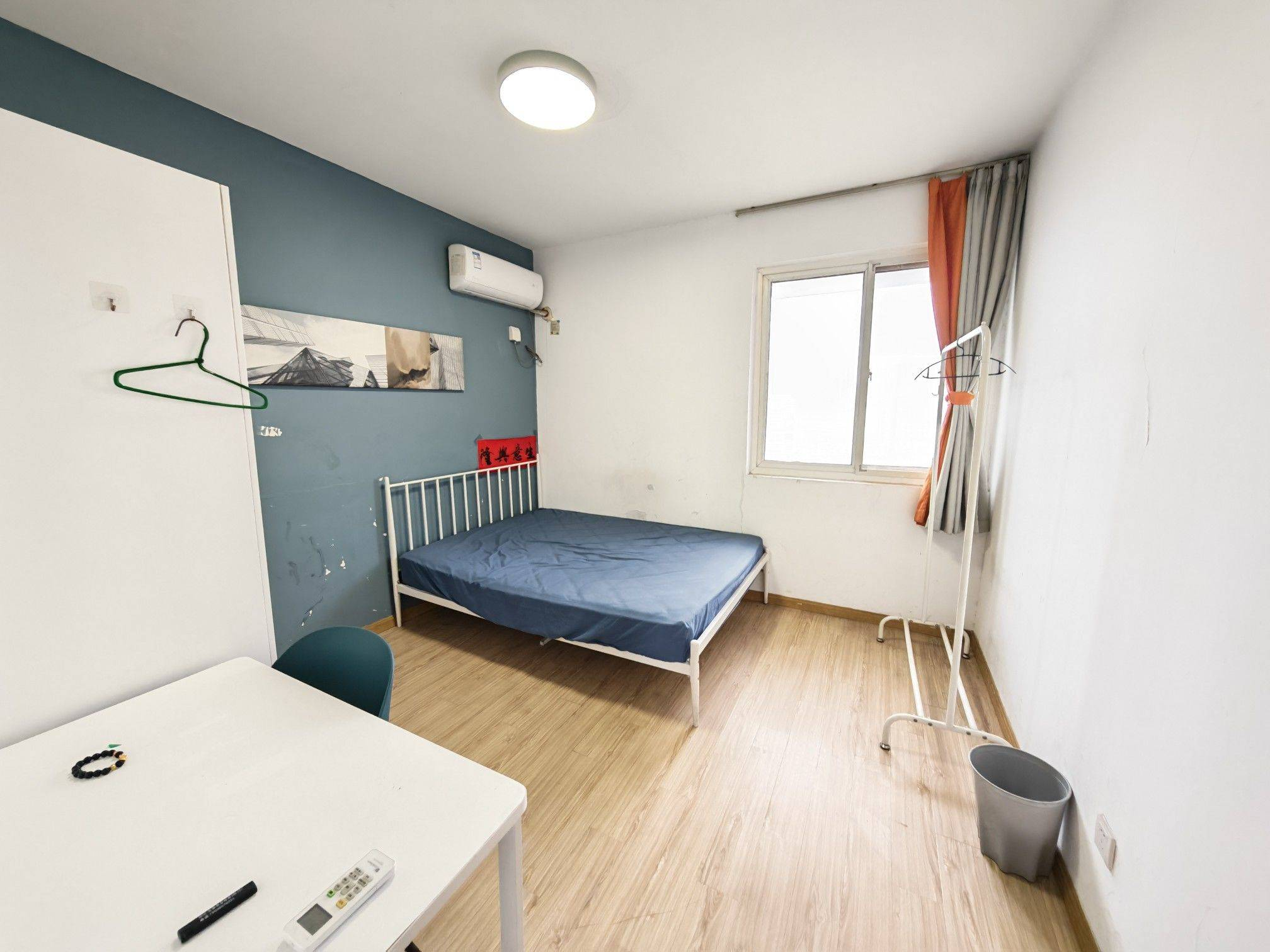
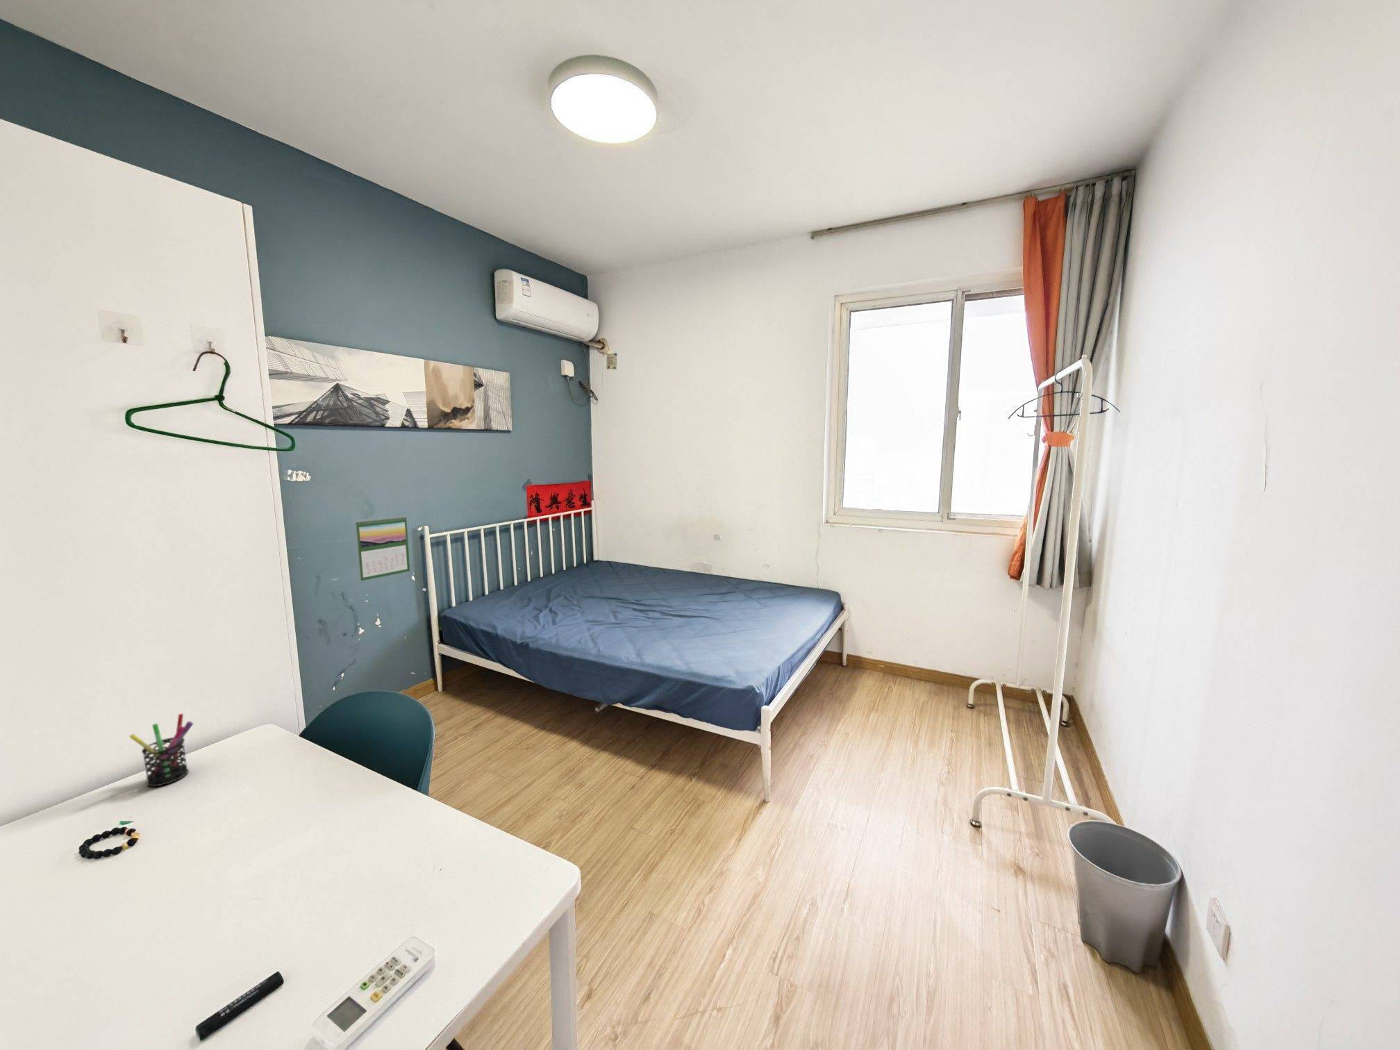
+ pen holder (164, 747)
+ calendar (384, 547)
